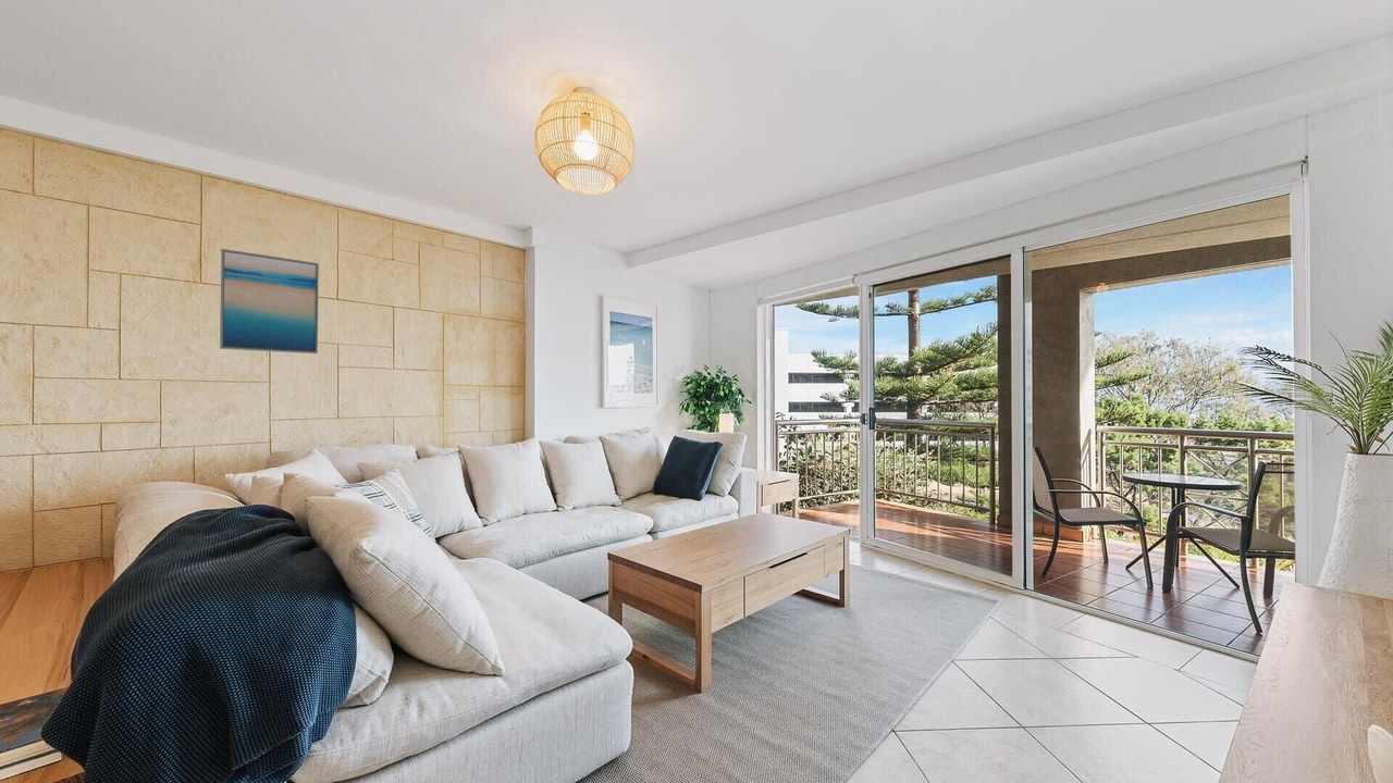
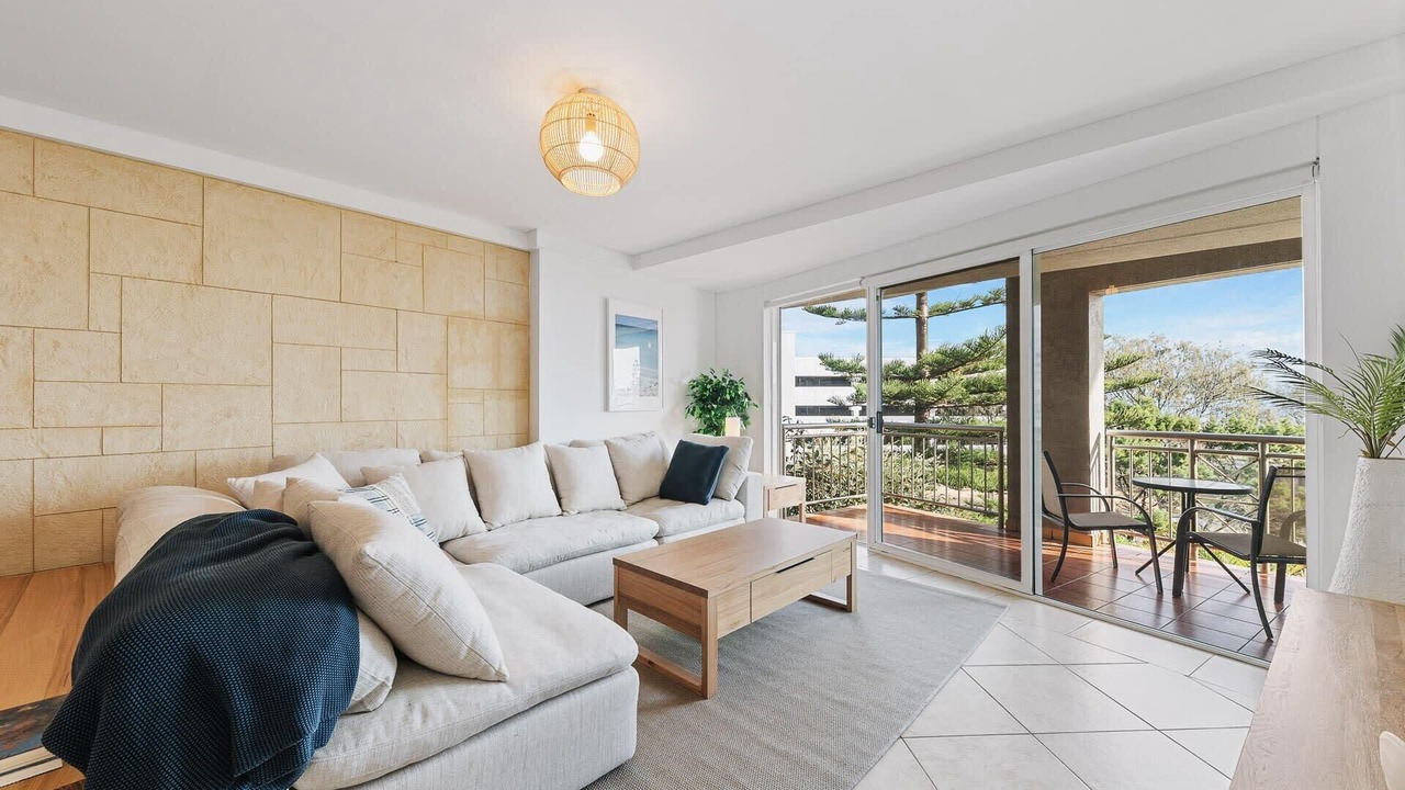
- wall art (271, 303)
